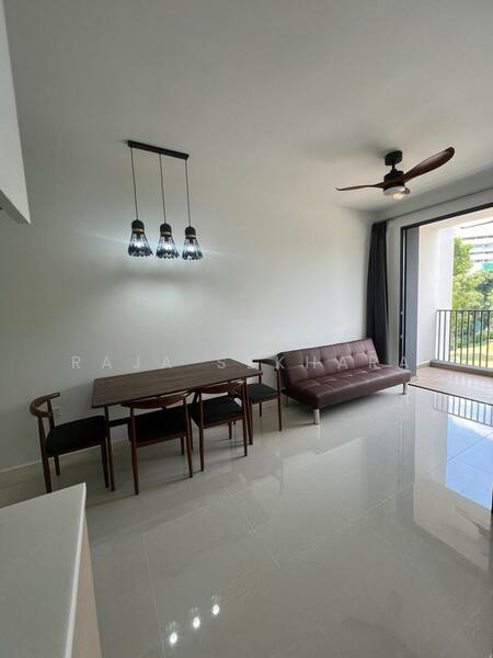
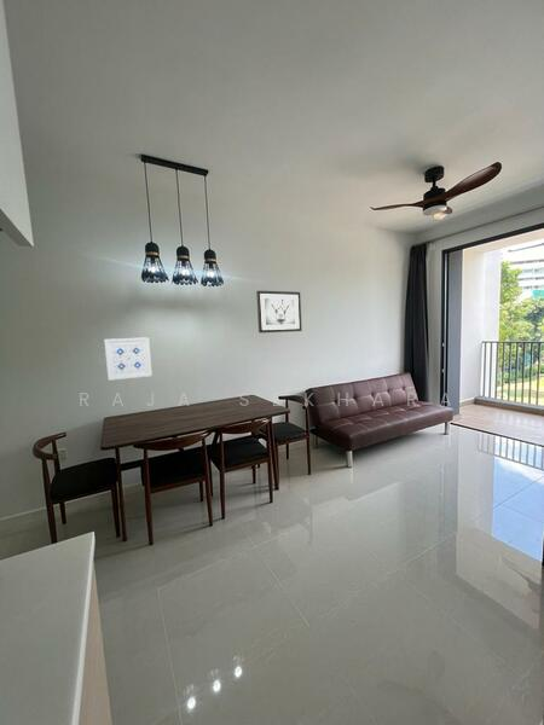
+ wall art (128, 358)
+ wall art (279, 312)
